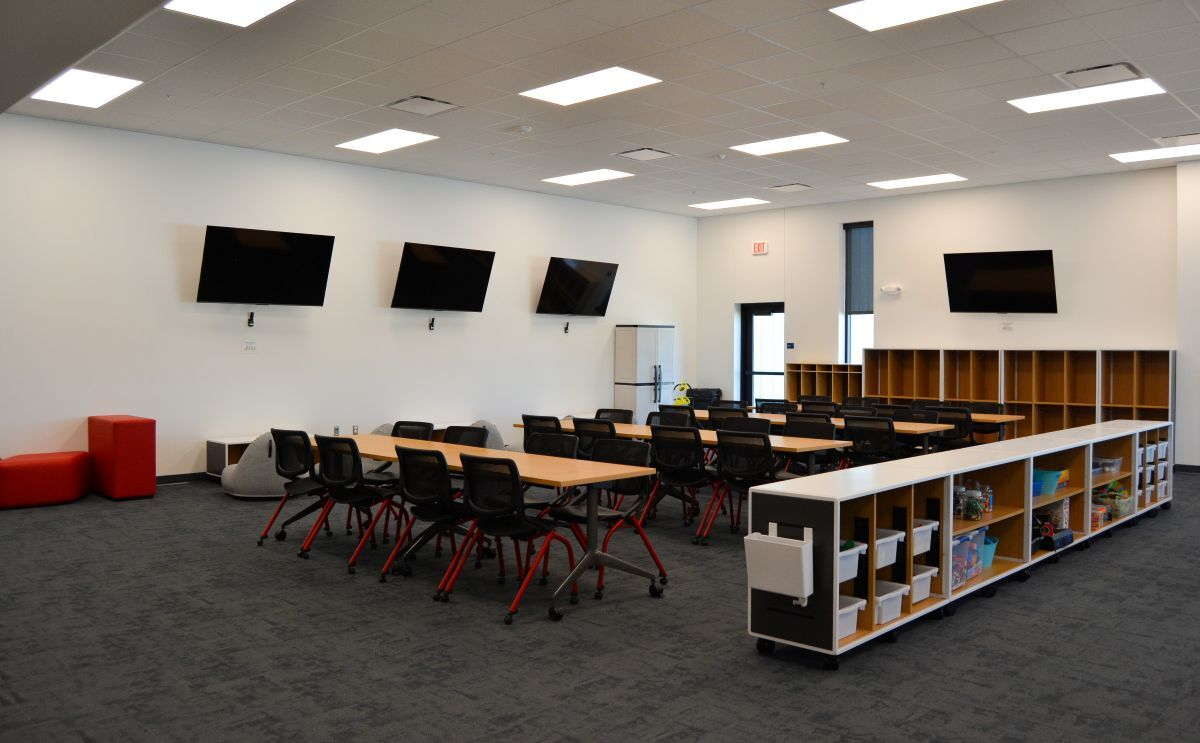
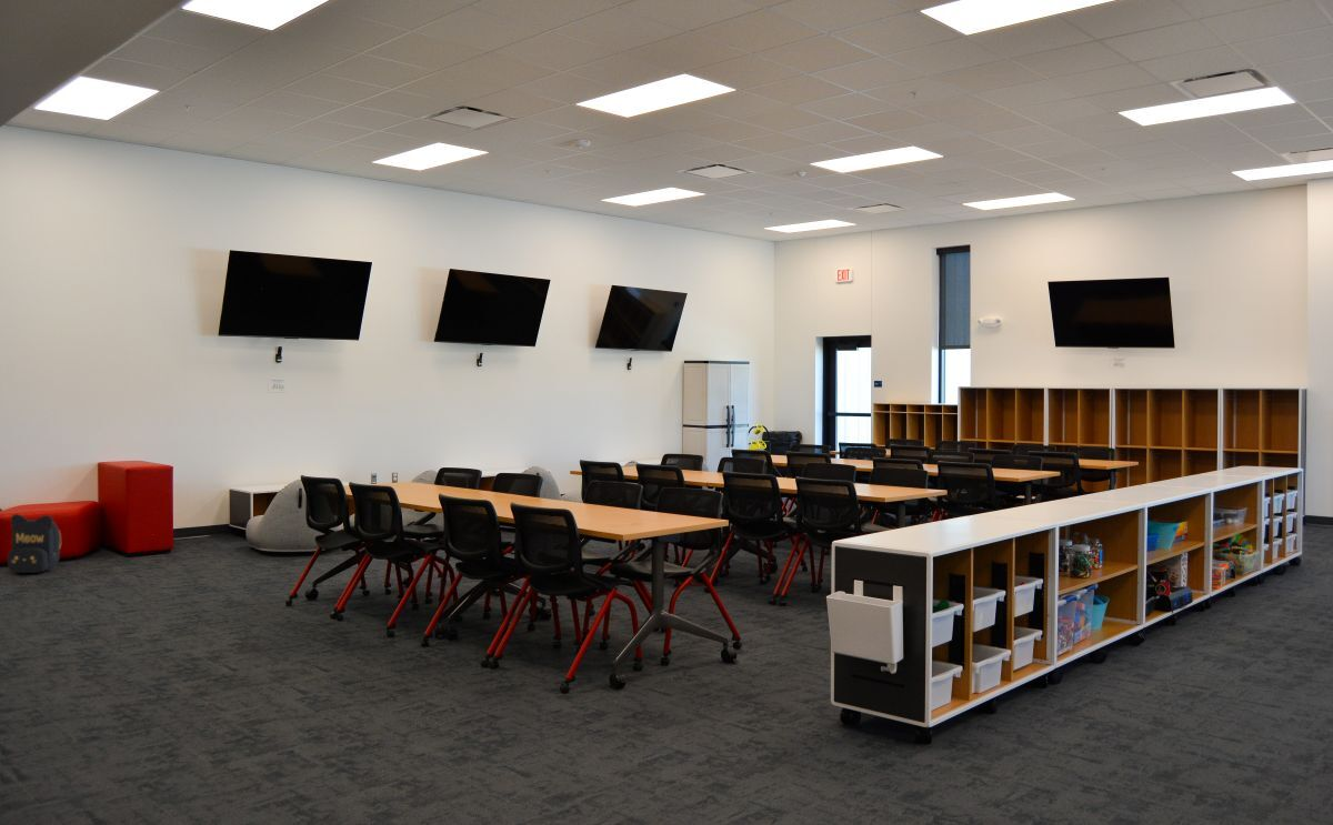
+ backpack (37, 542)
